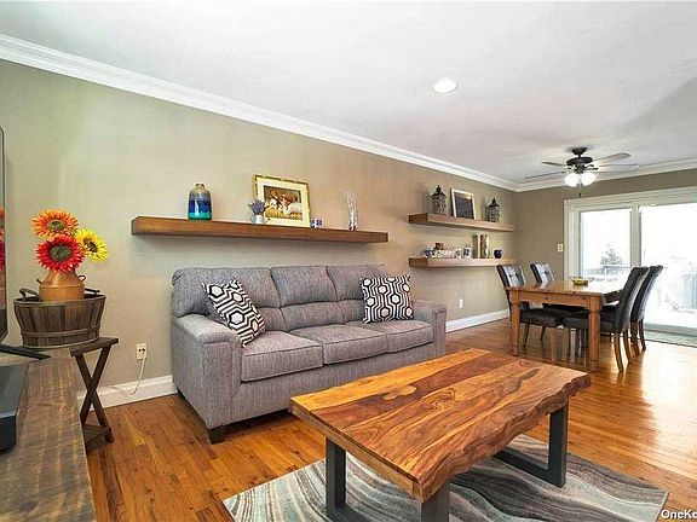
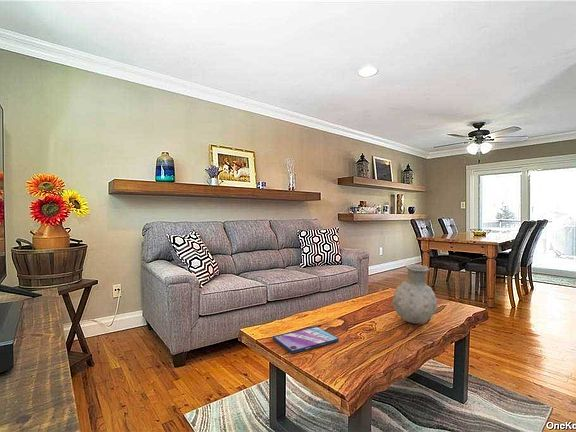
+ vase (414, 293)
+ video game case (305, 338)
